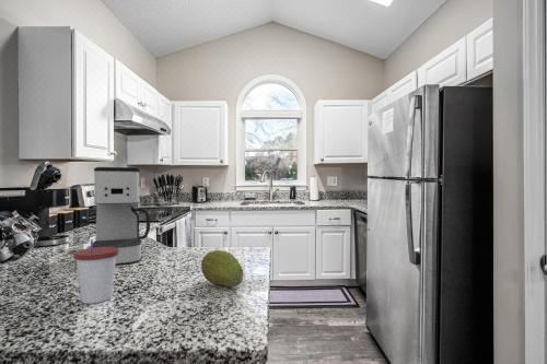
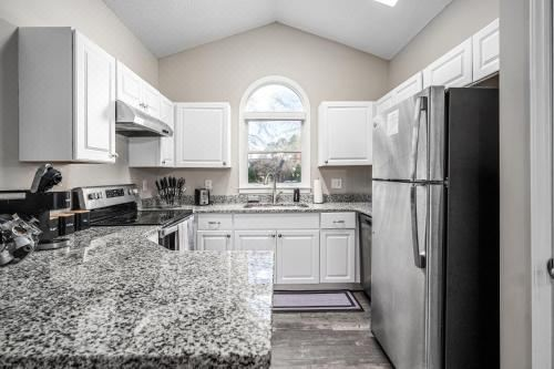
- coffee maker (121, 213)
- cup (96, 268)
- fruit (223, 268)
